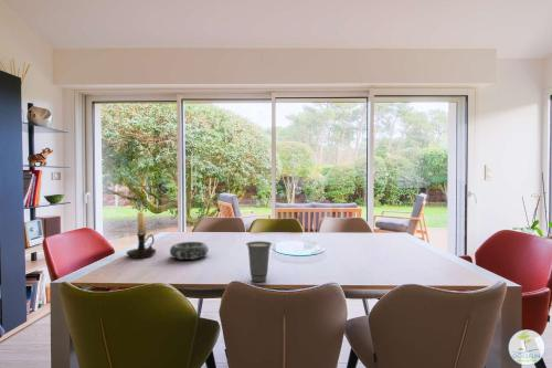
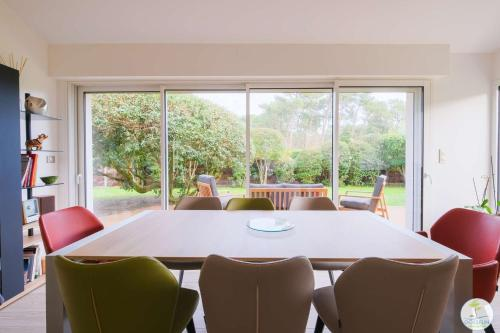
- cup (258, 261)
- candle holder (144, 229)
- decorative bowl (189, 250)
